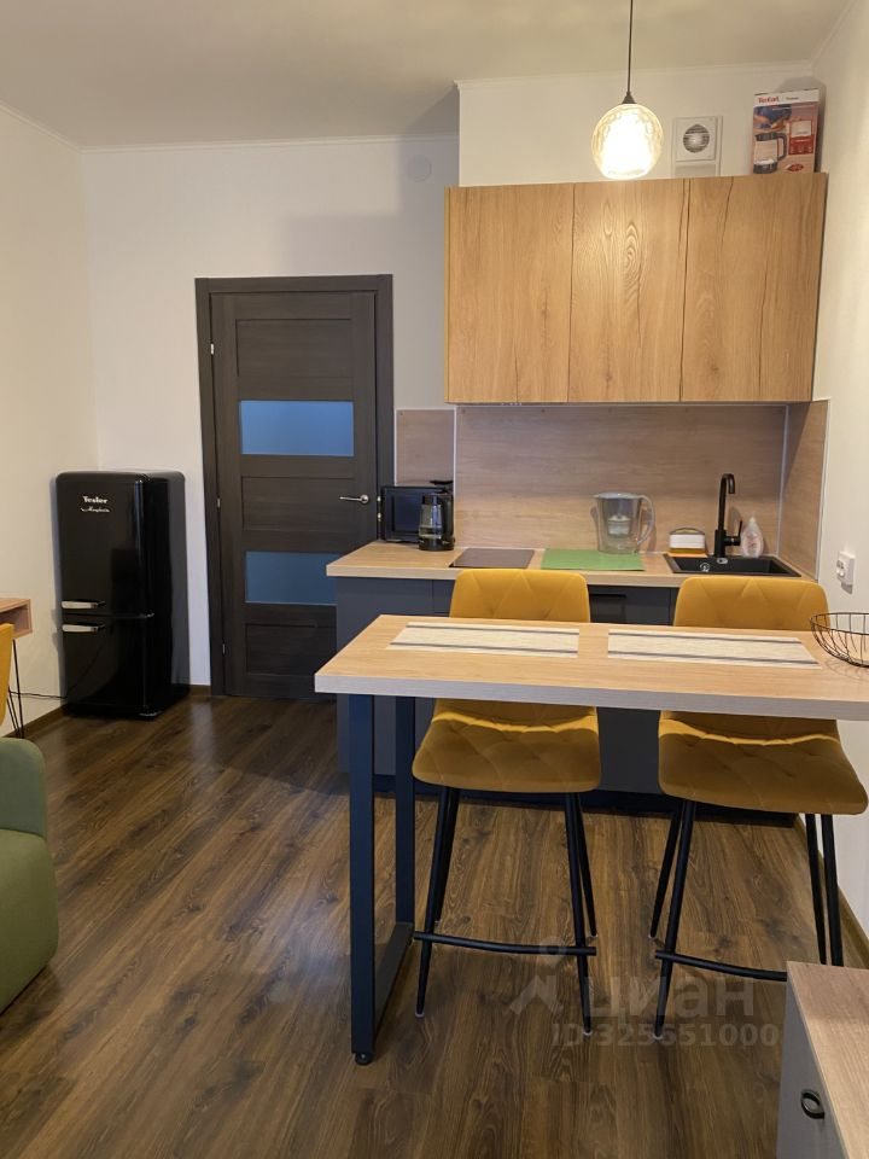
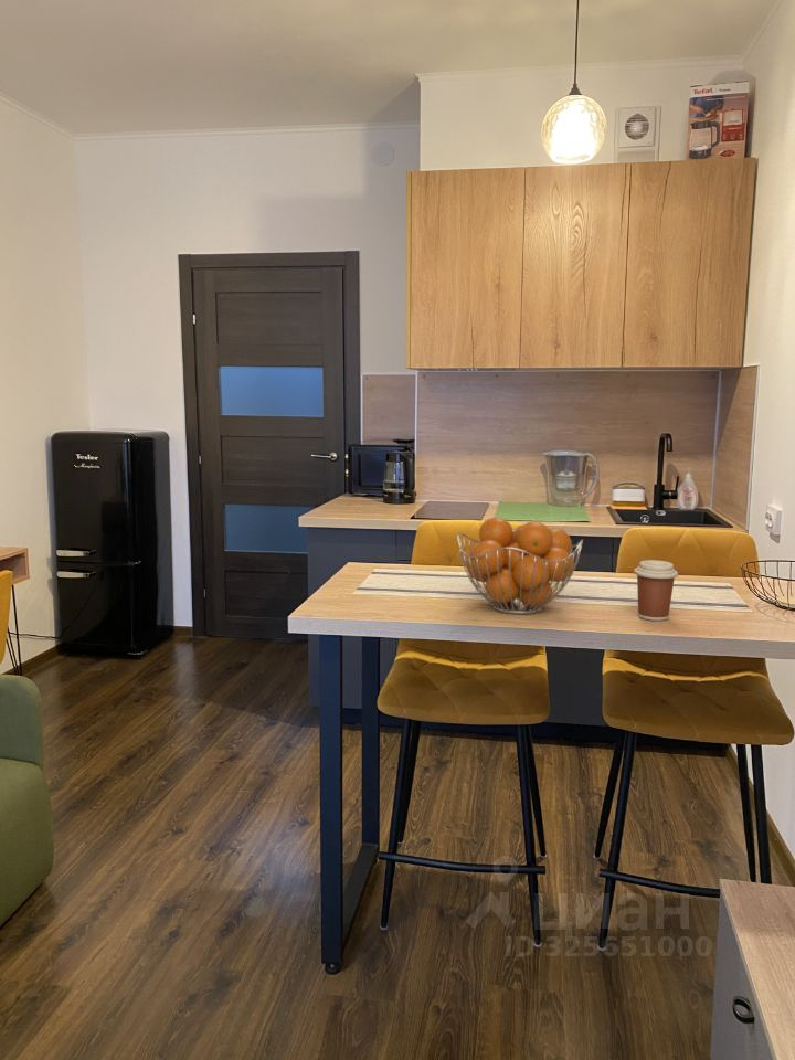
+ coffee cup (654, 590)
+ fruit basket (518, 563)
